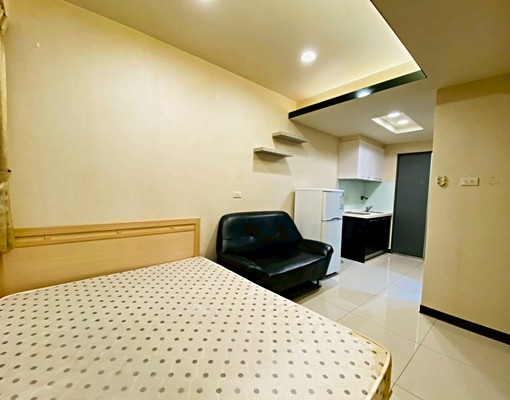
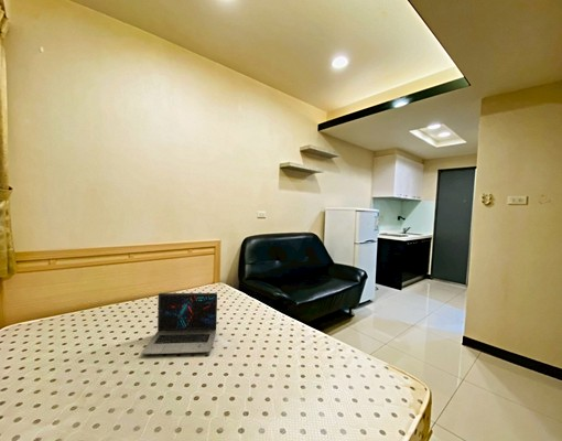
+ laptop (182, 322)
